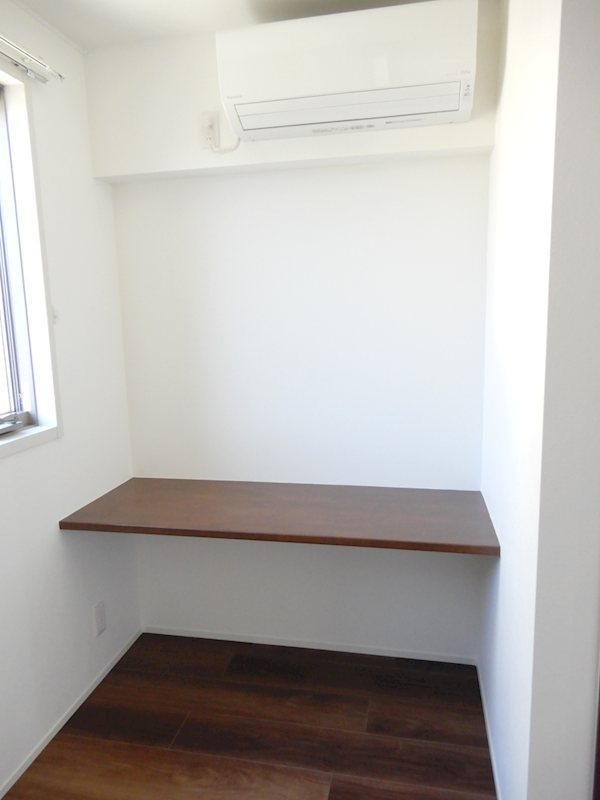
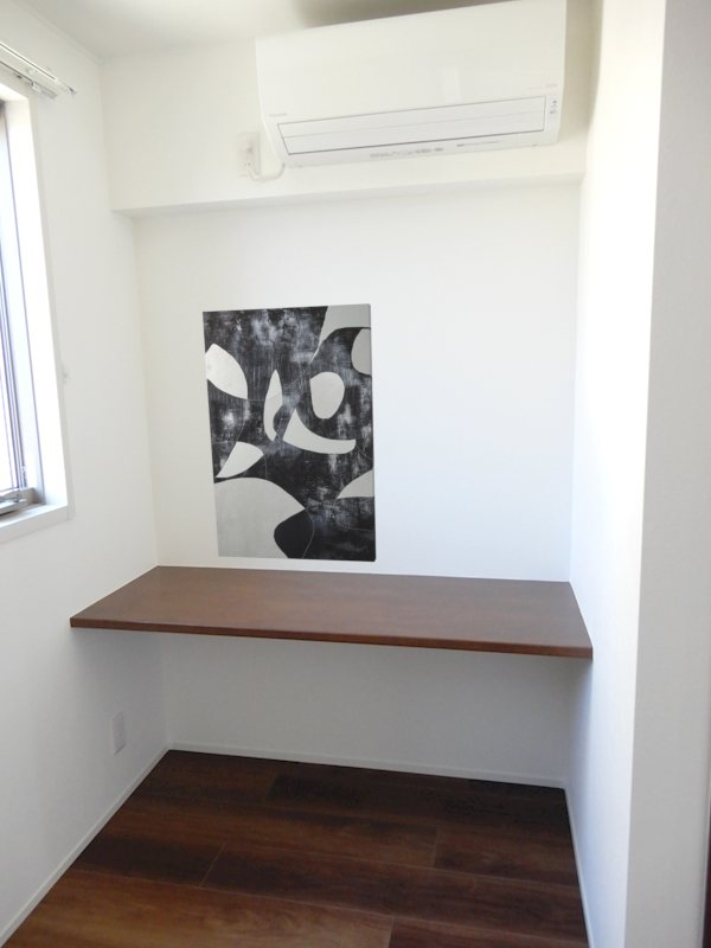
+ wall art (290, 436)
